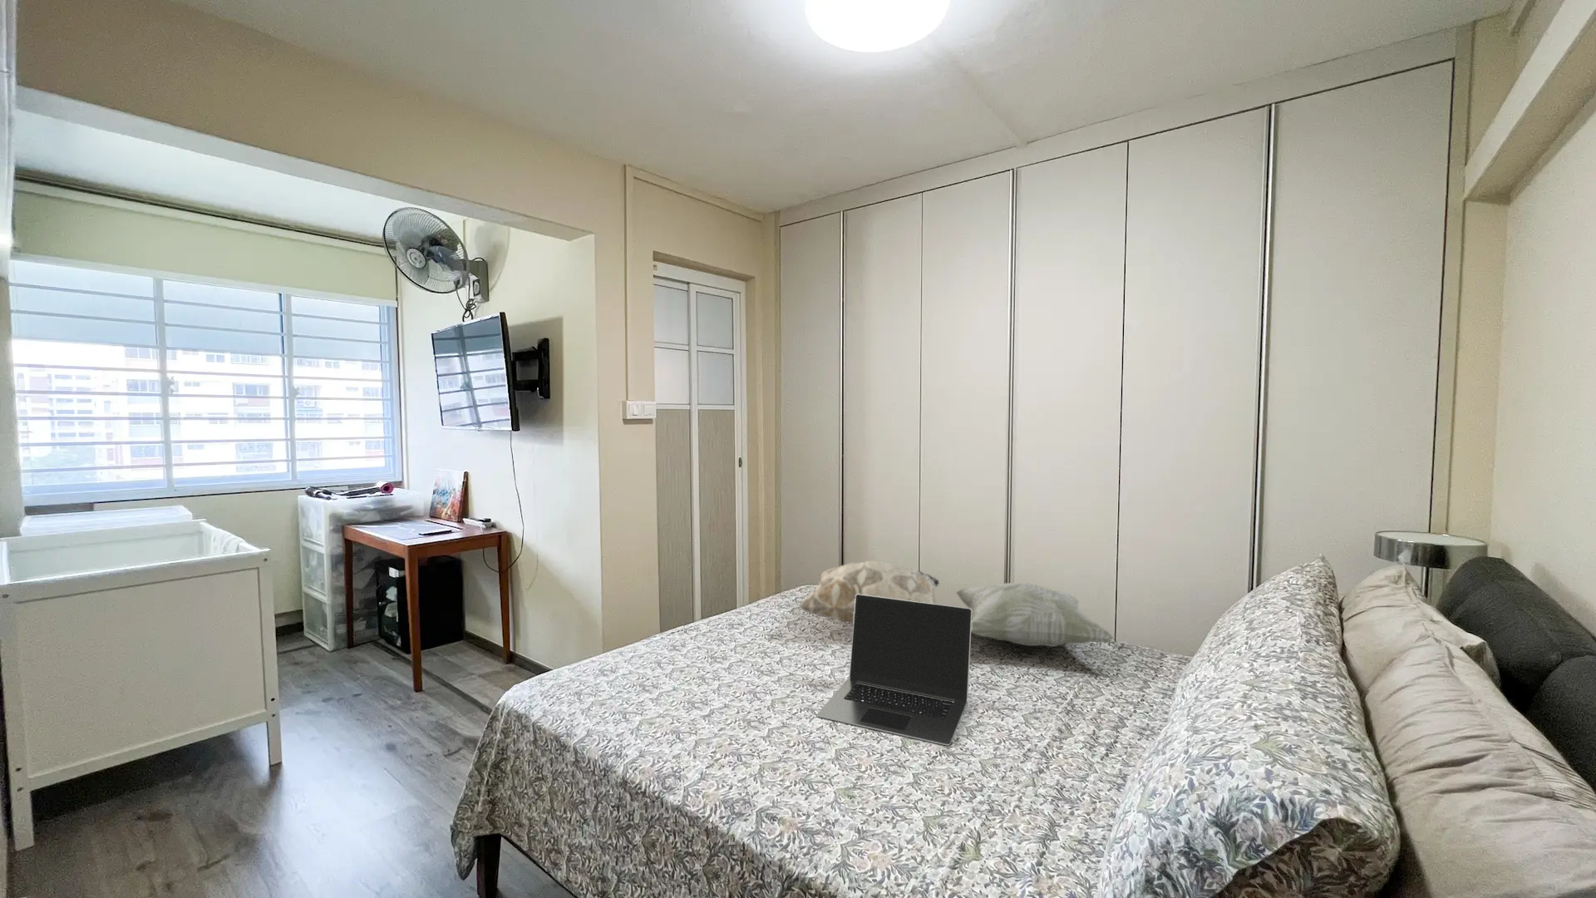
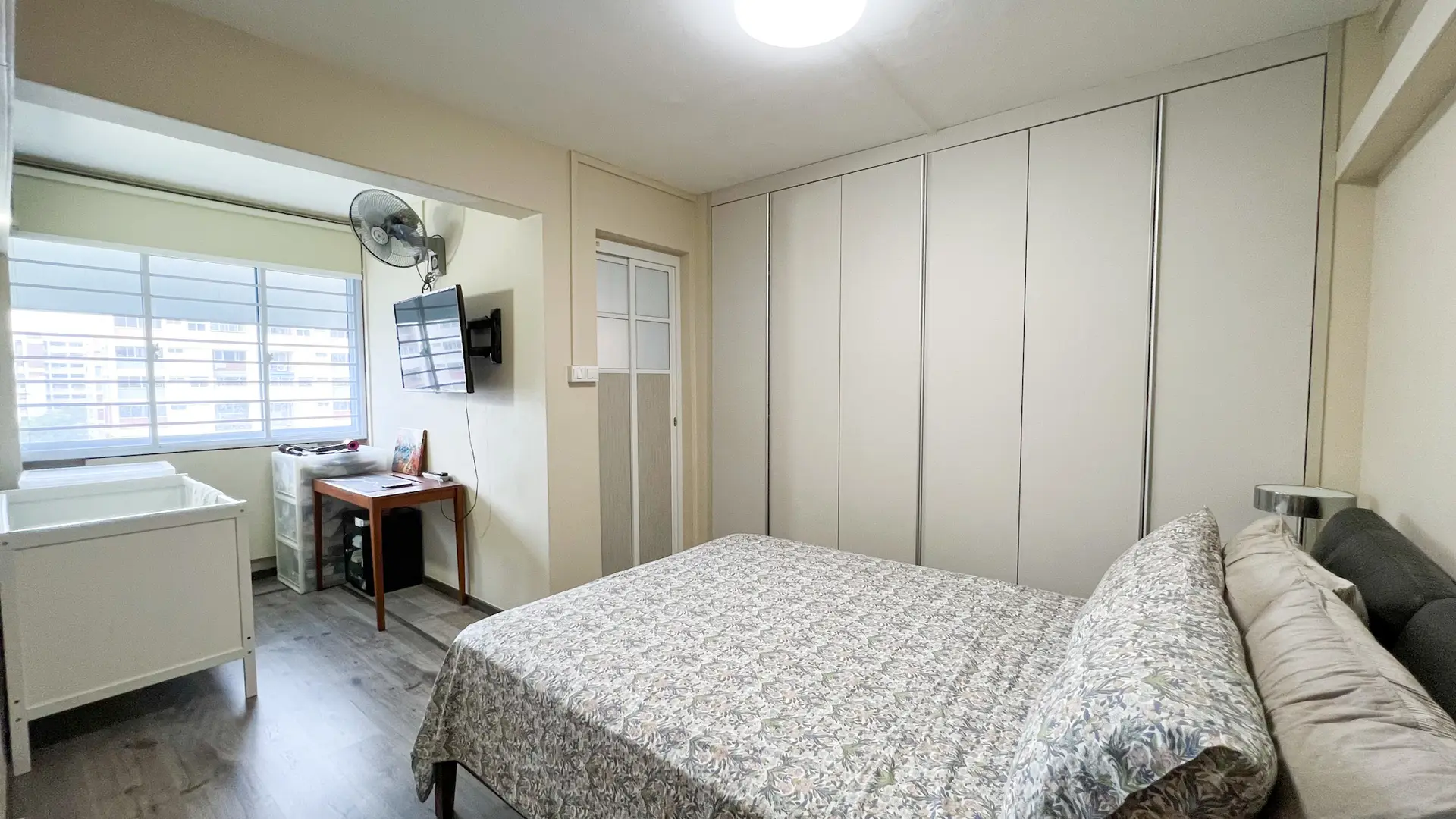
- decorative pillow (1026, 613)
- decorative pillow (874, 592)
- laptop (897, 660)
